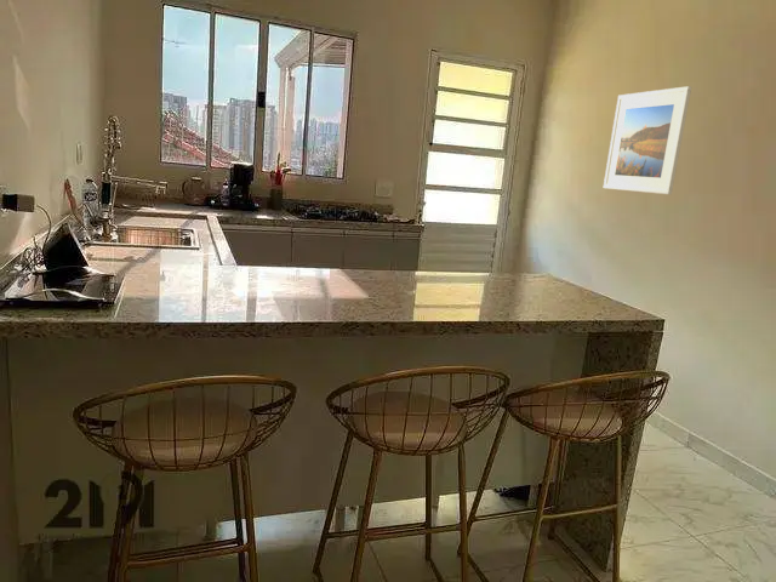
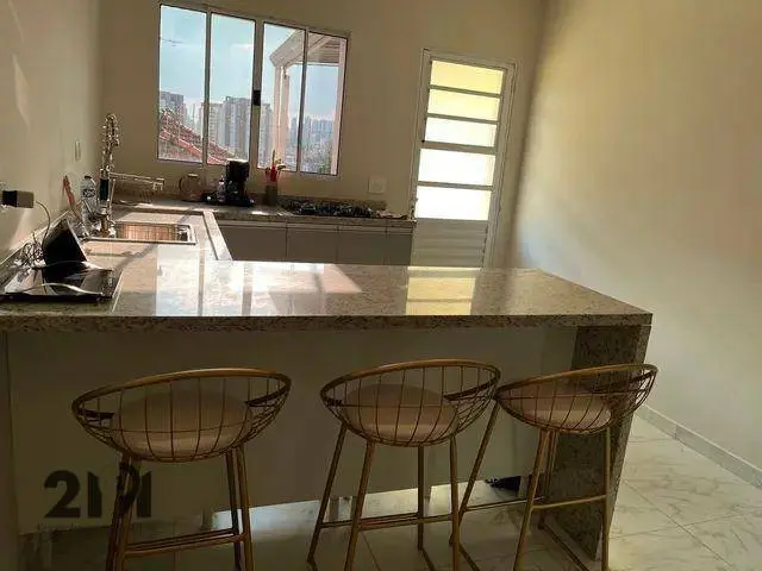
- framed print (643, 142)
